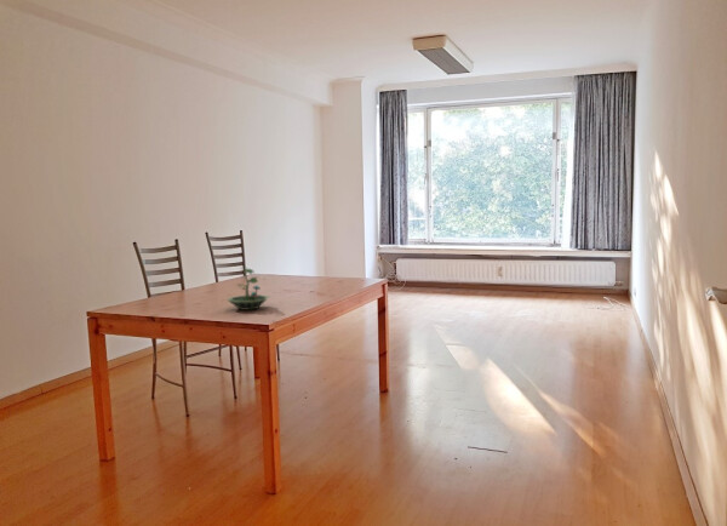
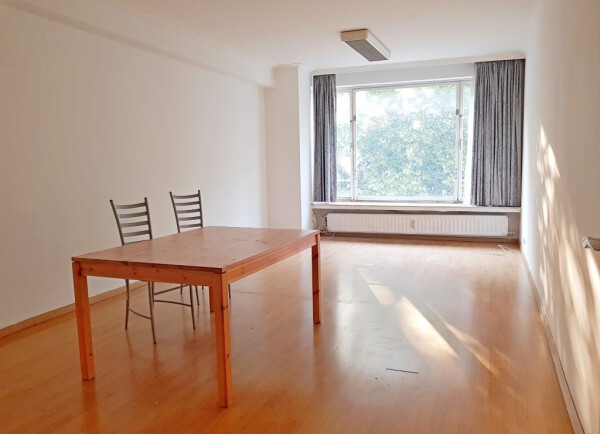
- terrarium (246, 275)
